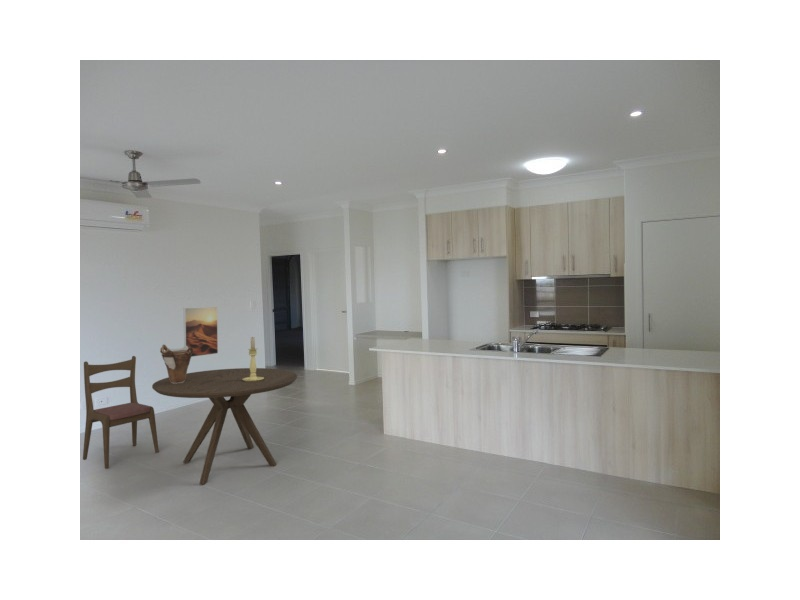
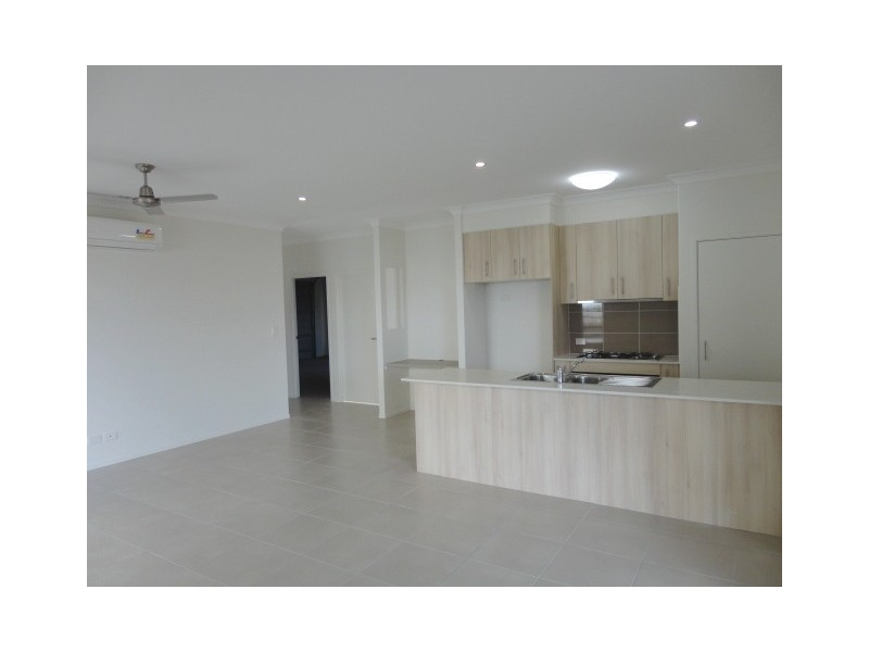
- vase (177, 363)
- candle holder (252, 358)
- dining chair (120, 408)
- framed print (201, 331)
- dining table (224, 420)
